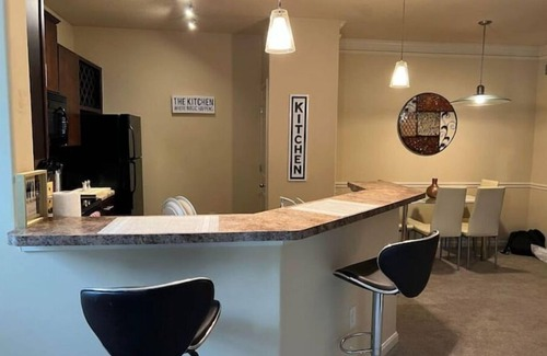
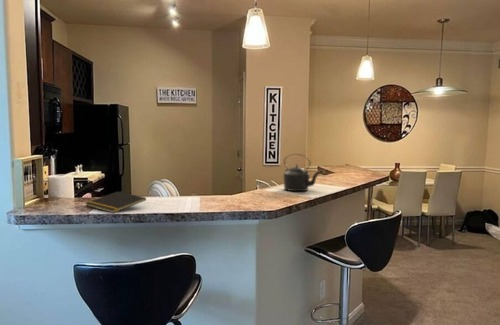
+ notepad (115, 201)
+ kettle (302, 172)
